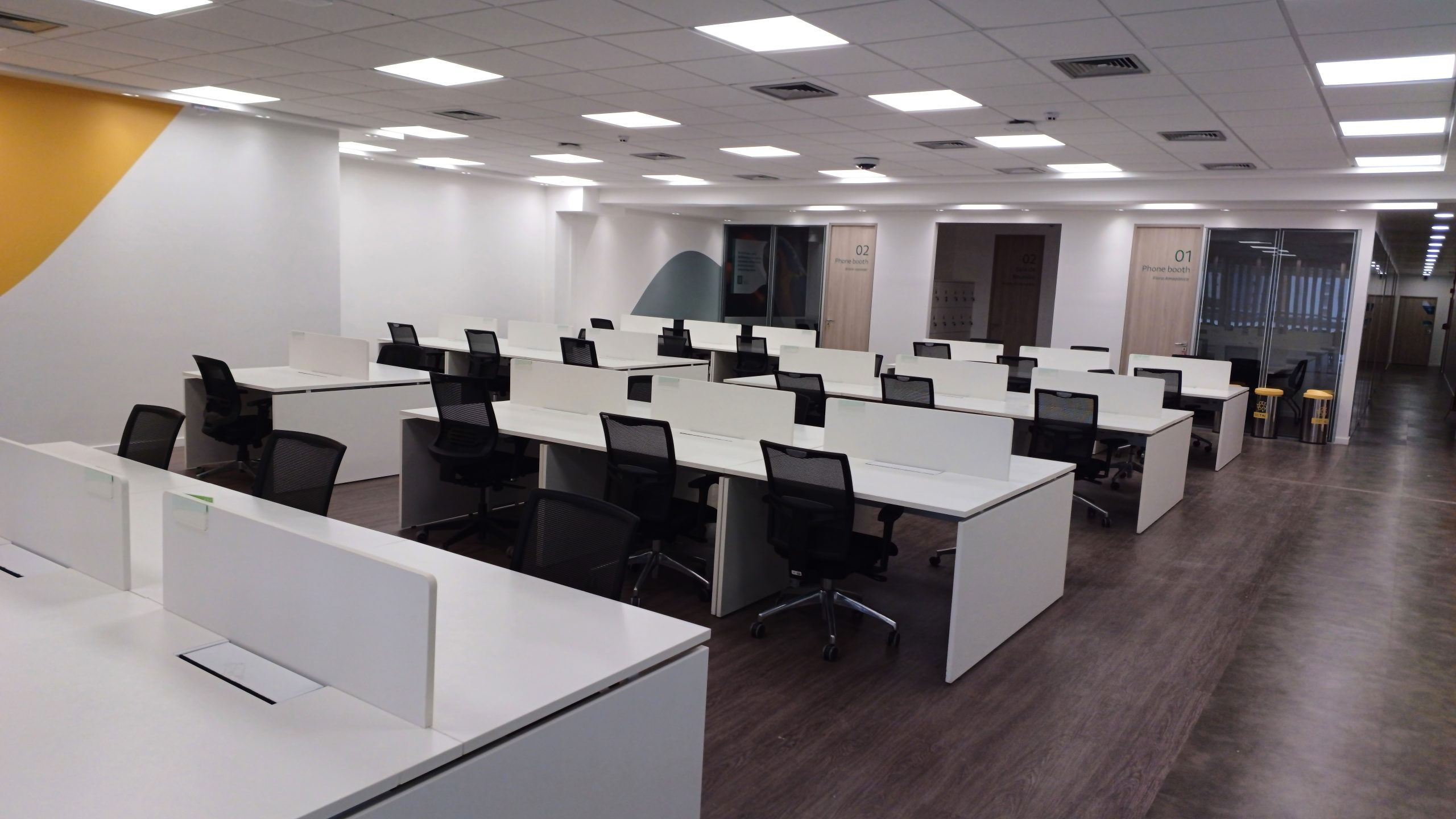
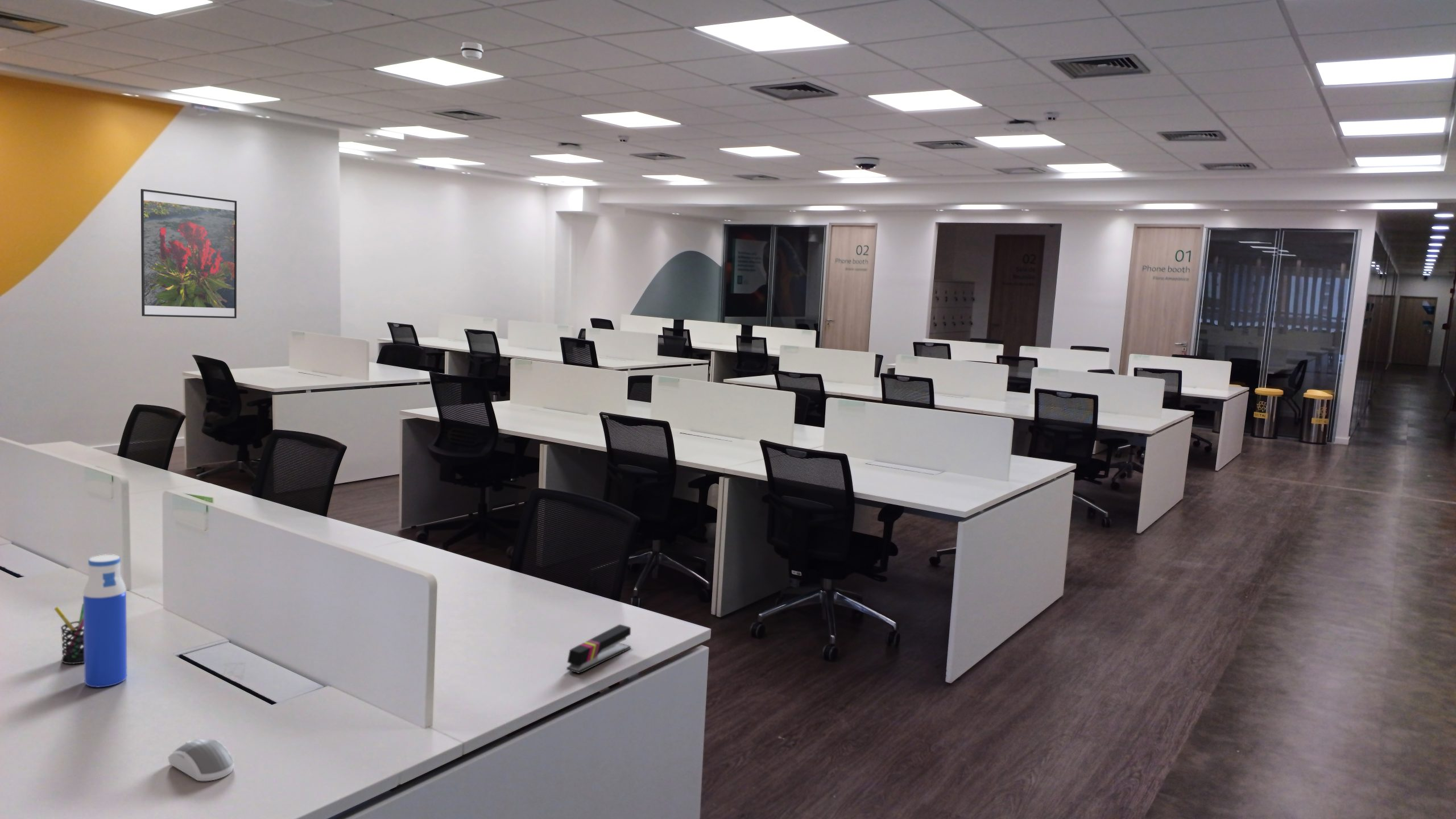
+ pen holder (81, 628)
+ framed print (191, 257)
+ stapler (600, 647)
+ computer mouse (202, 754)
+ smoke detector (472, 51)
+ water bottle (105, 619)
